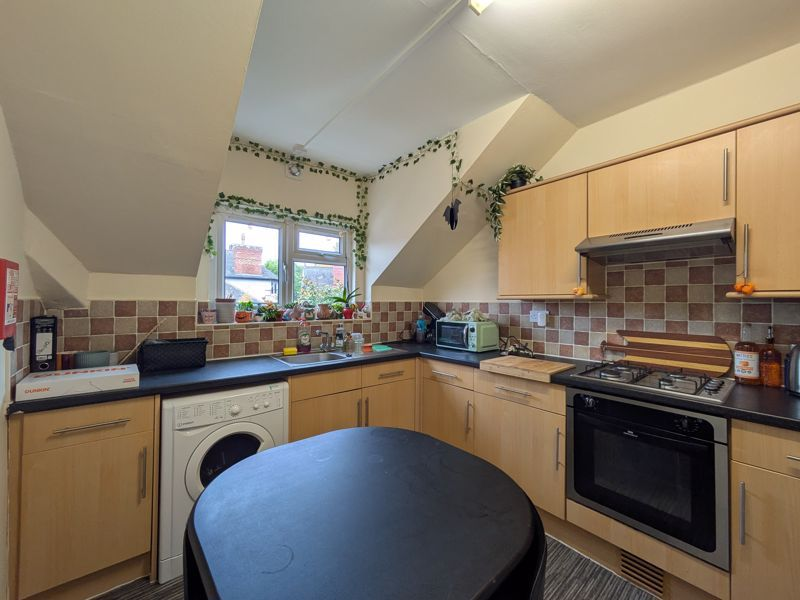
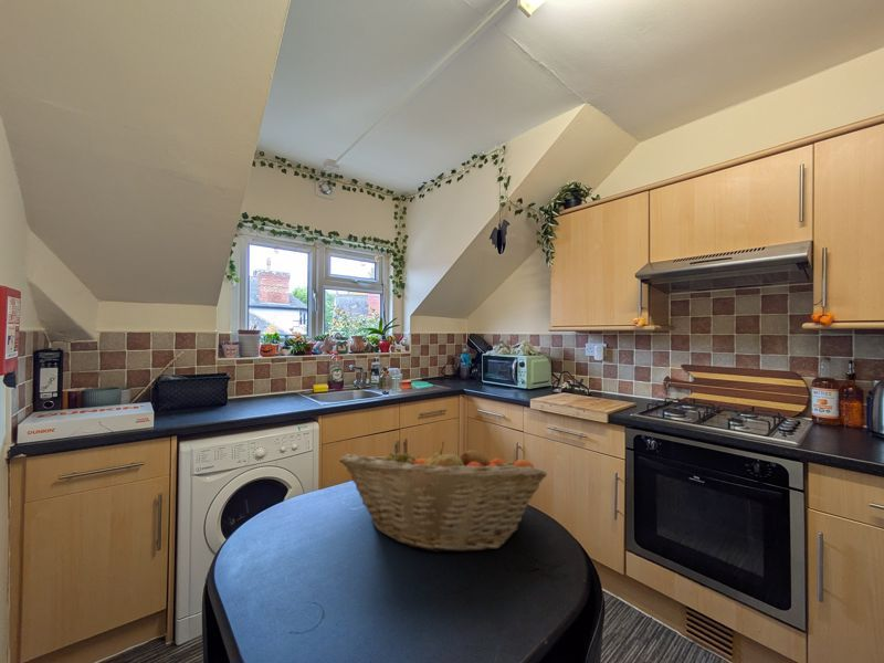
+ fruit basket (441, 481)
